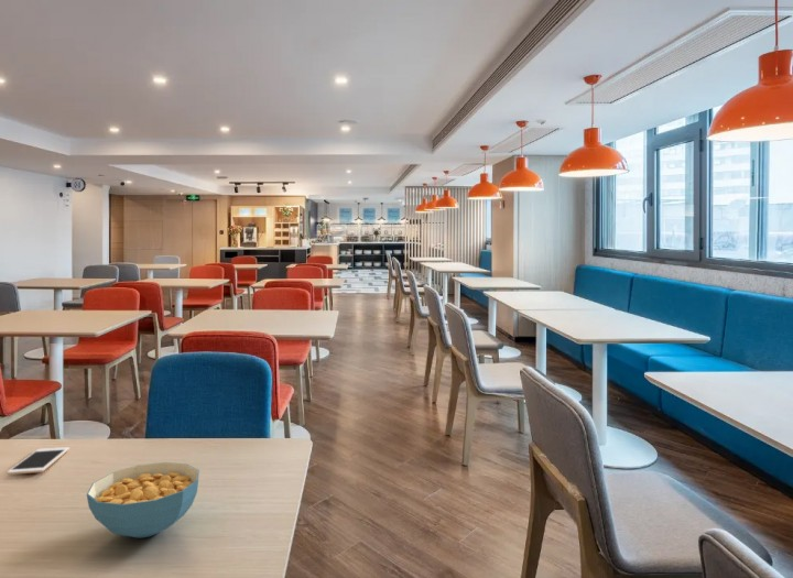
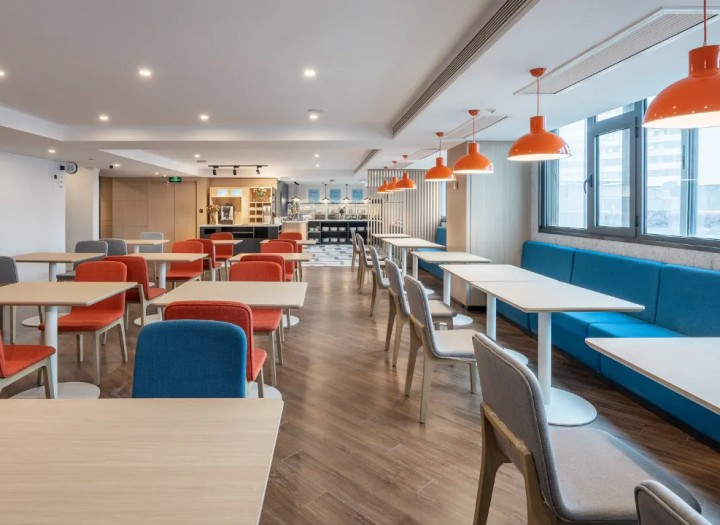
- cell phone (40, 459)
- cereal bowl (146, 505)
